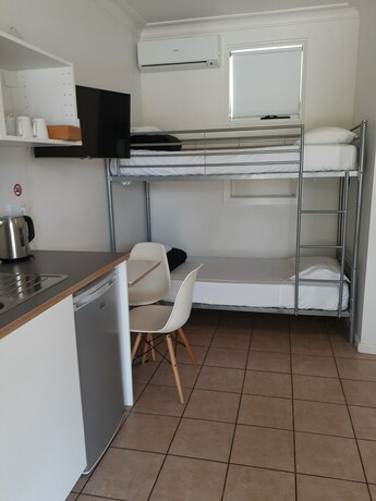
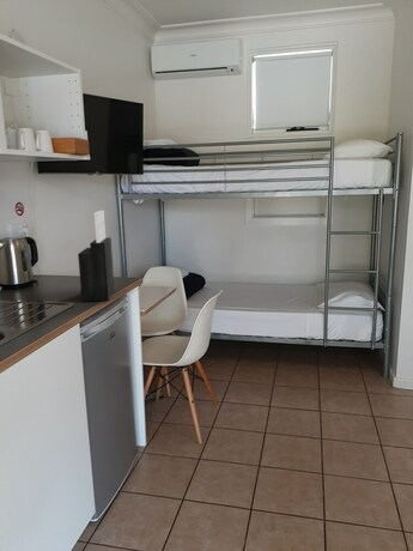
+ knife block (92, 254)
